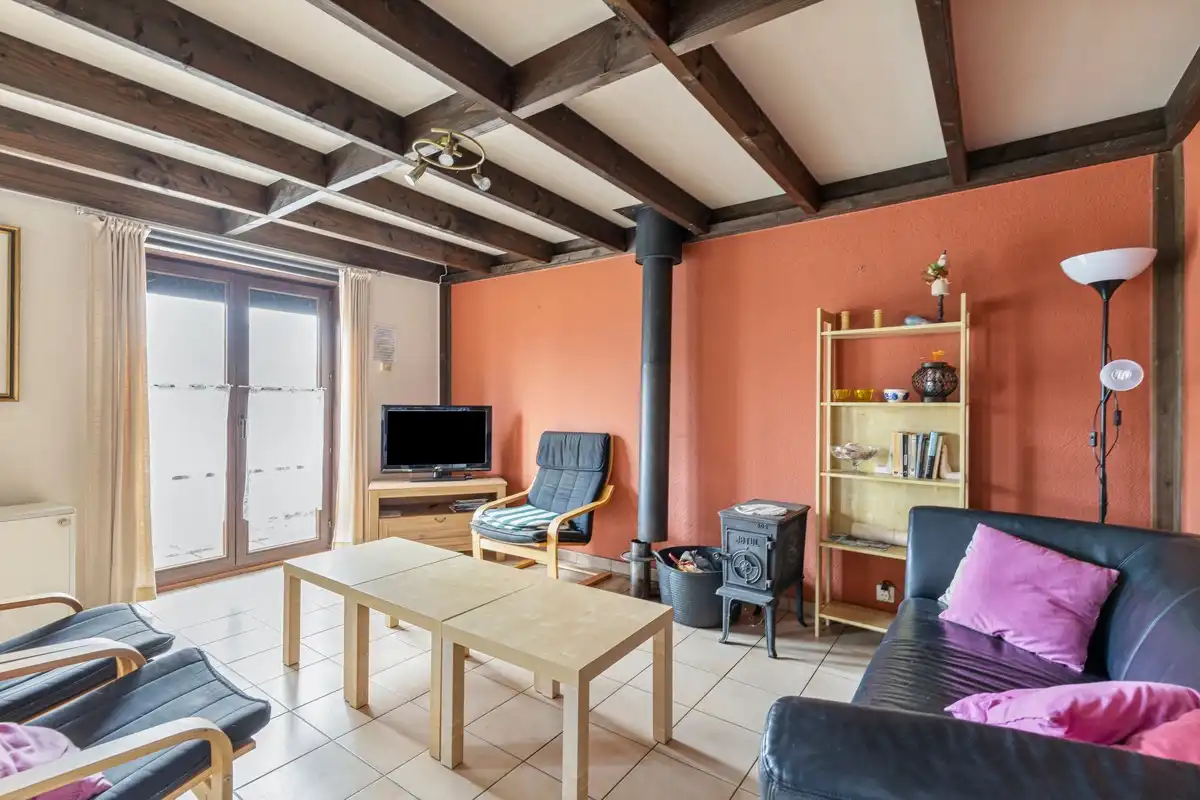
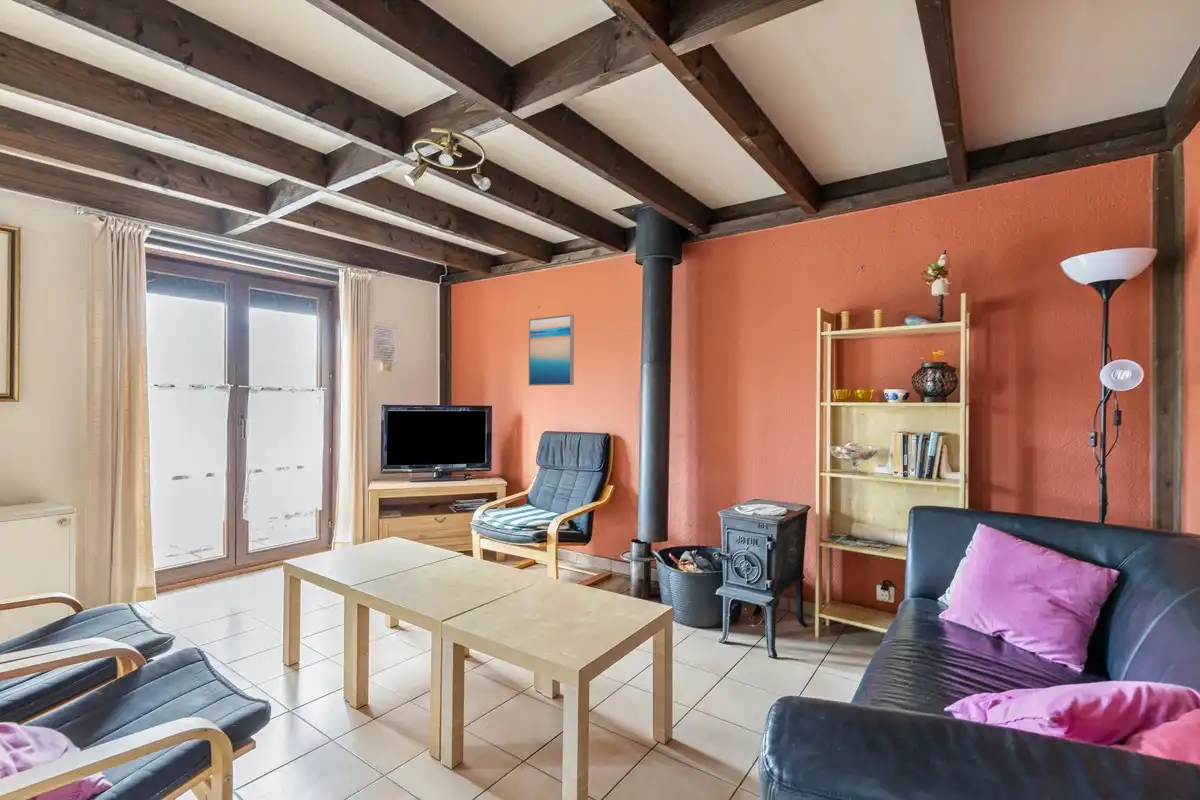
+ wall art (550, 351)
